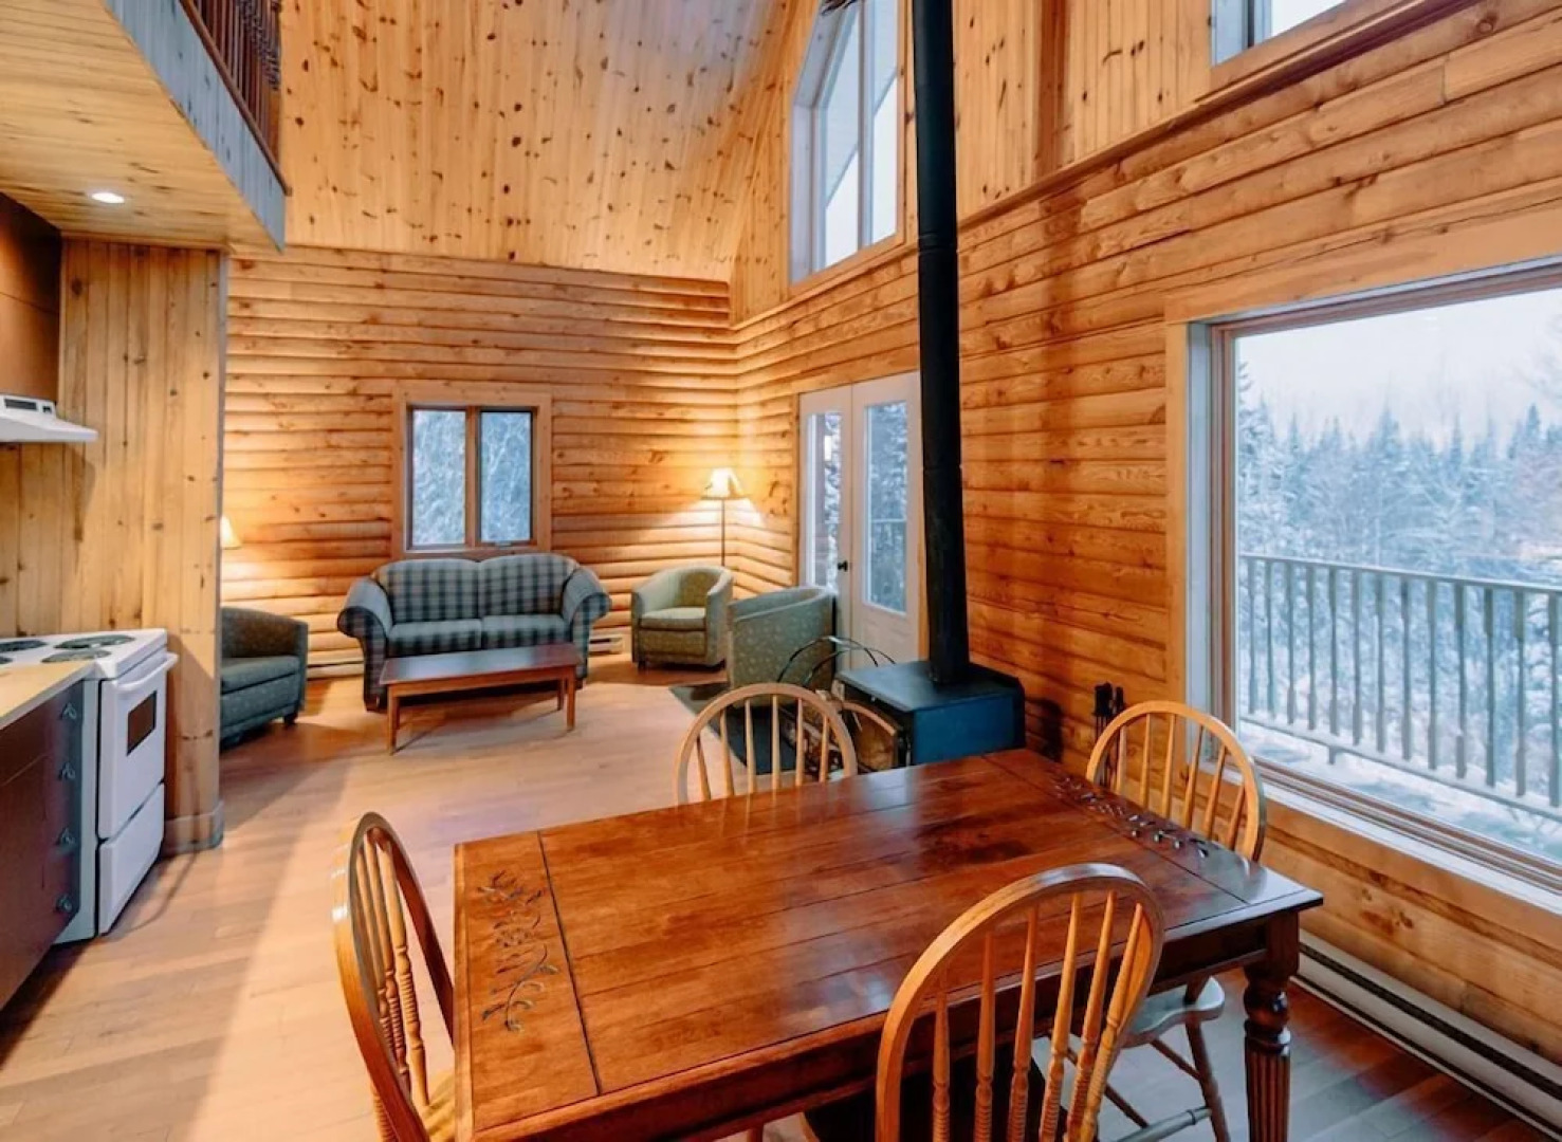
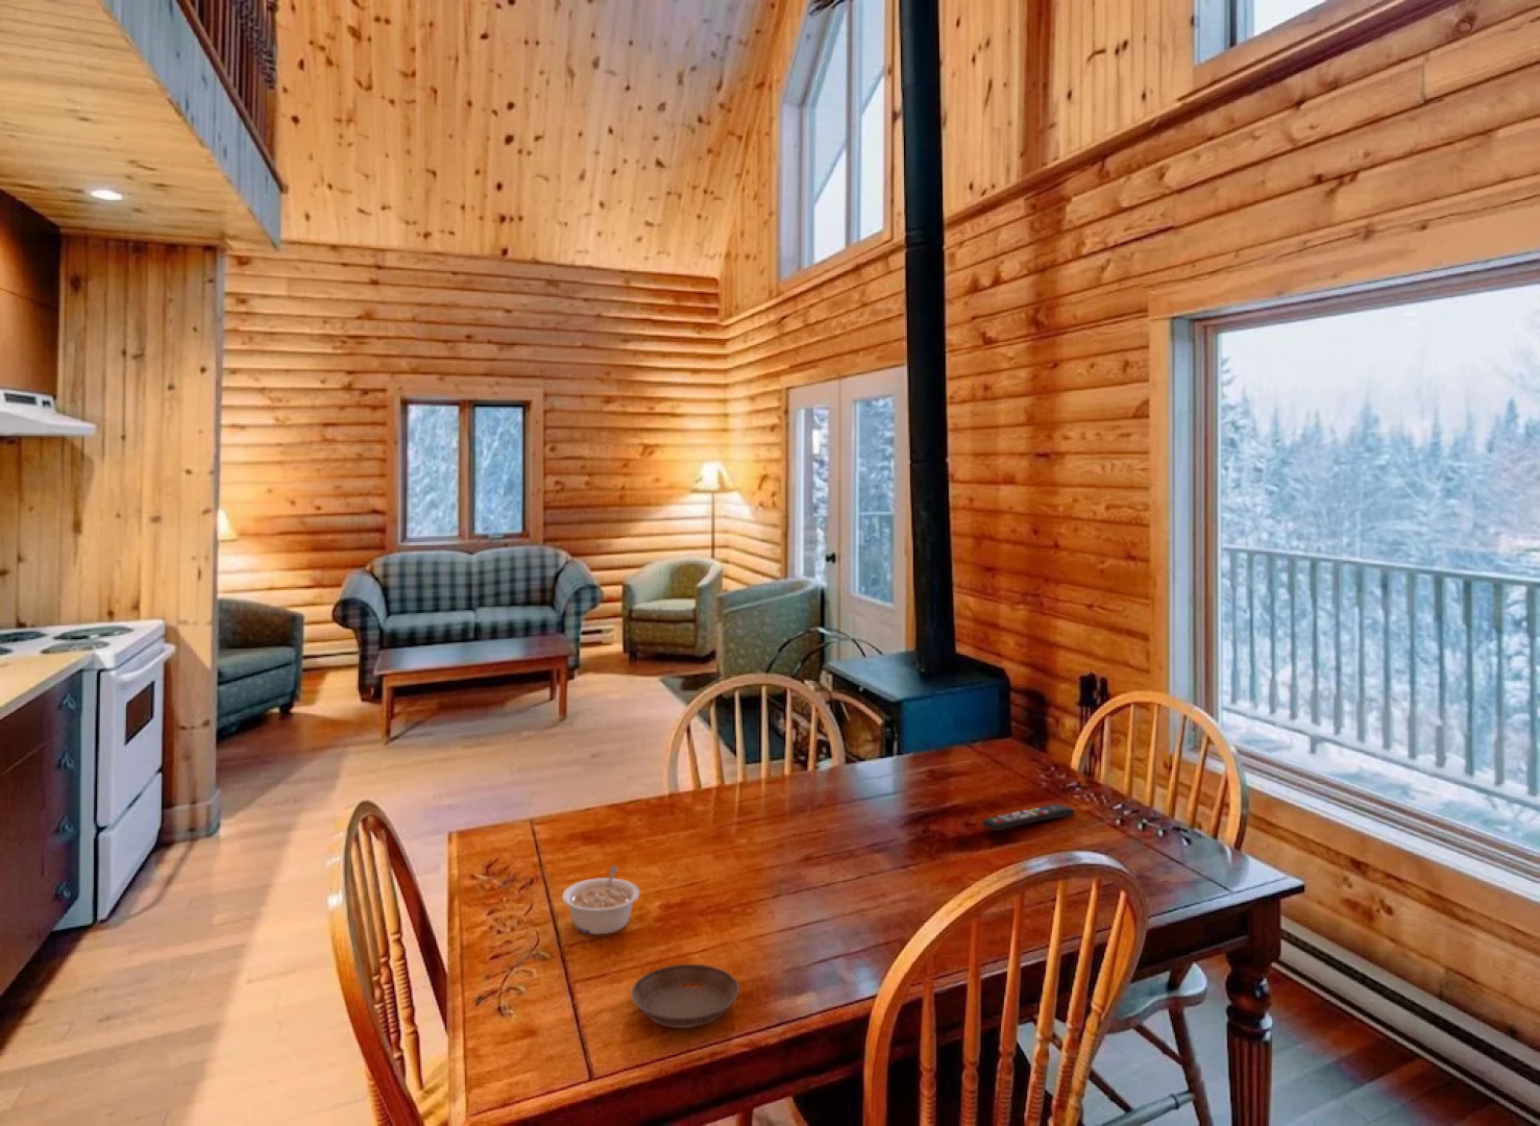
+ remote control (1029, 816)
+ legume (599, 902)
+ saucer (685, 998)
